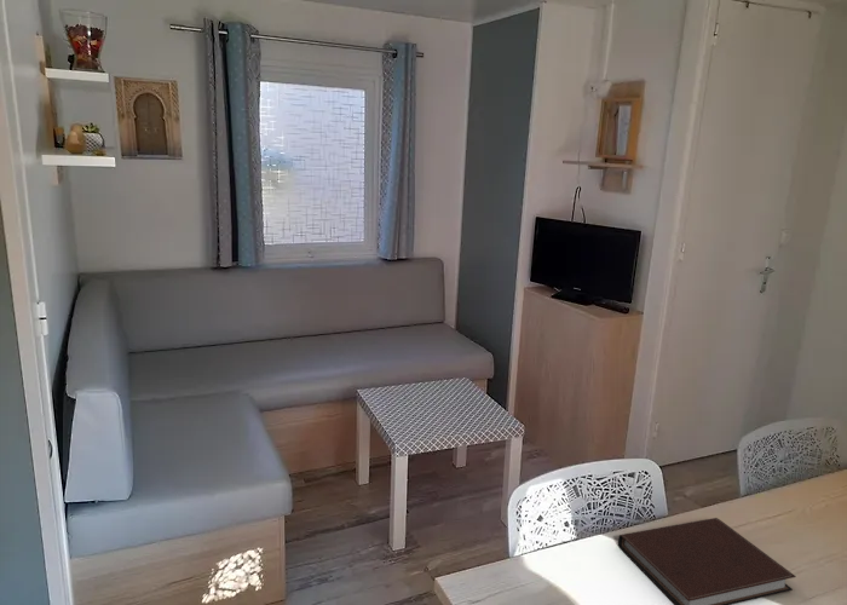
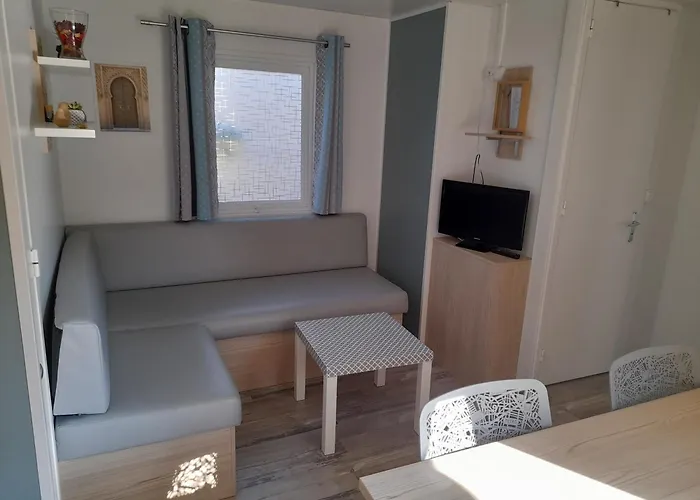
- notebook (702, 560)
